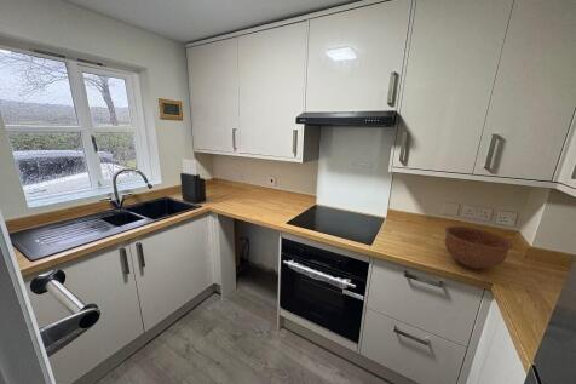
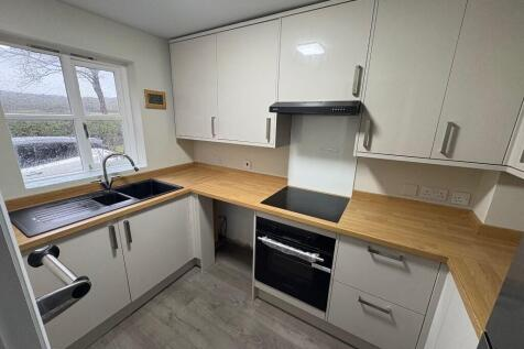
- bowl (473, 250)
- knife block (194, 179)
